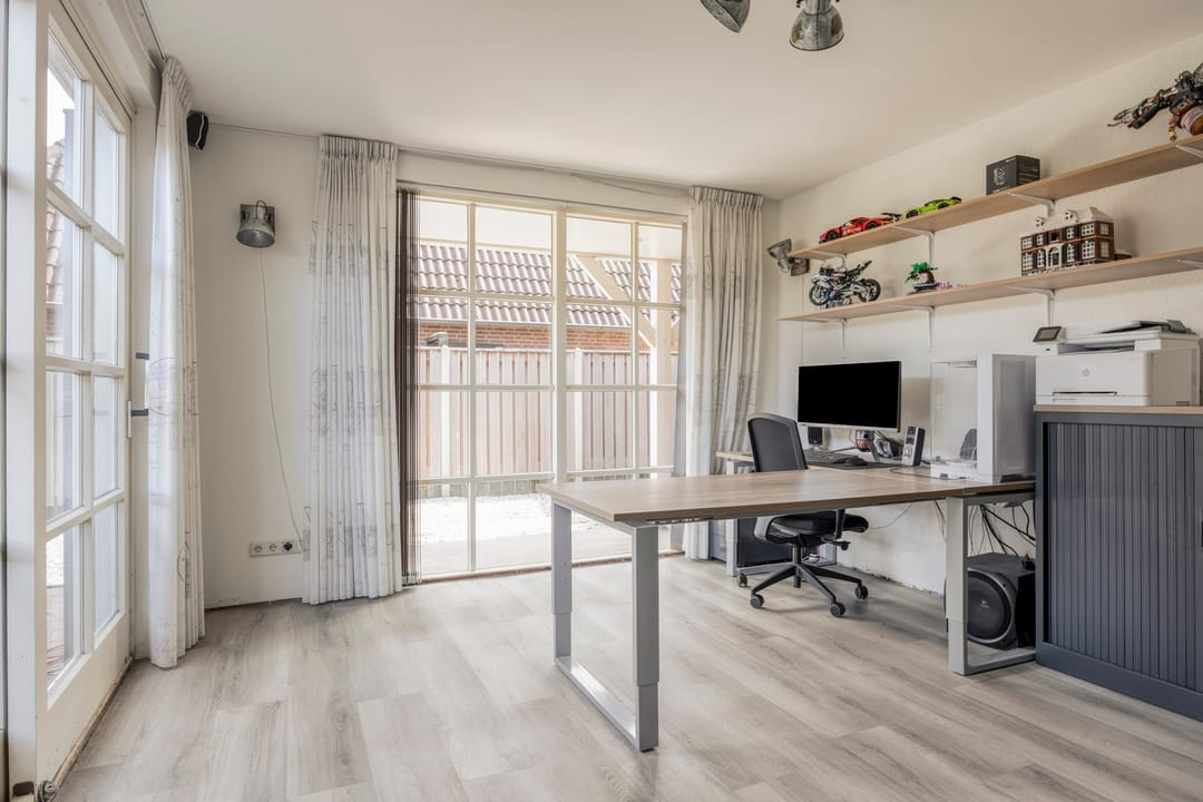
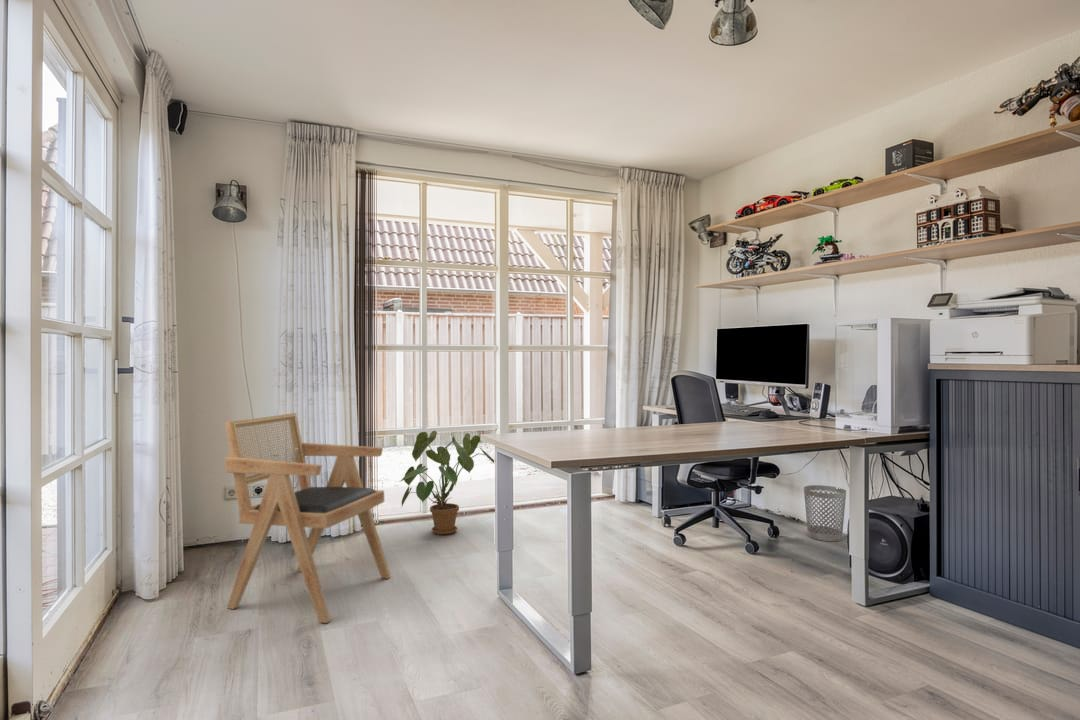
+ armchair (309, 504)
+ house plant (448, 478)
+ wastebasket (824, 512)
